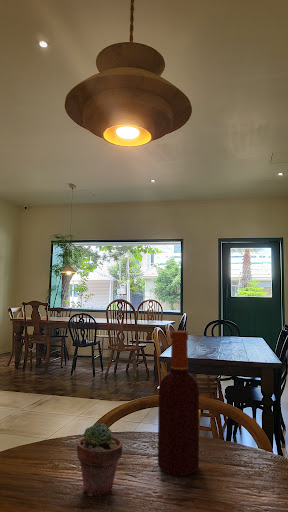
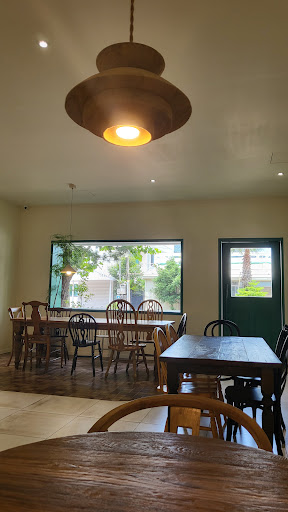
- potted succulent (99, 455)
- bottle (179, 397)
